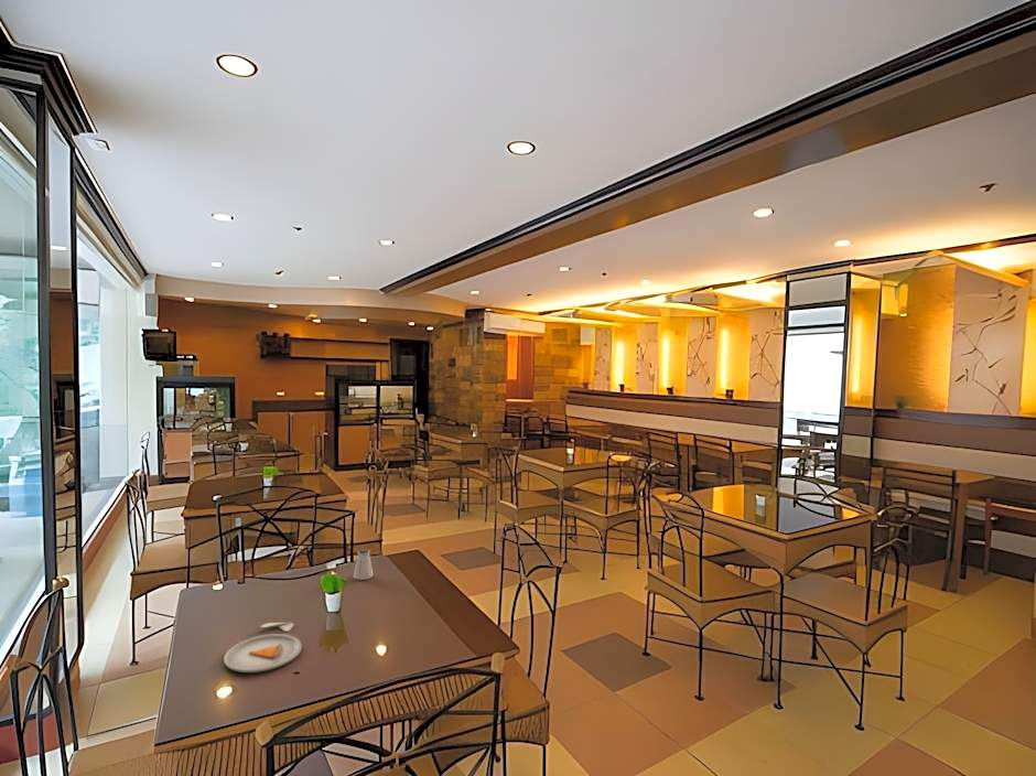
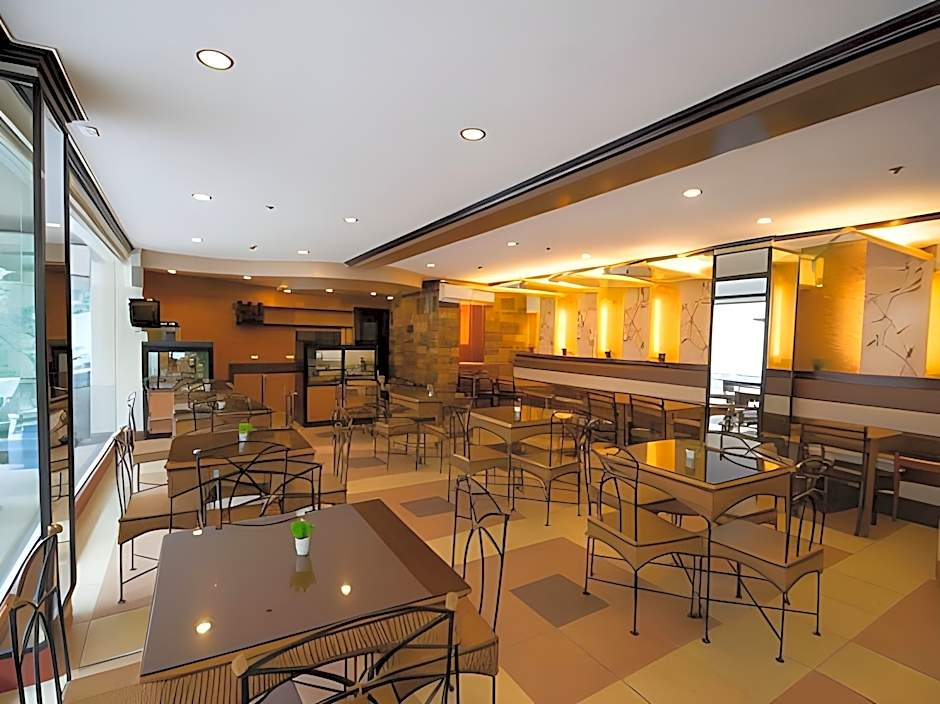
- dinner plate (268, 644)
- saltshaker (363, 562)
